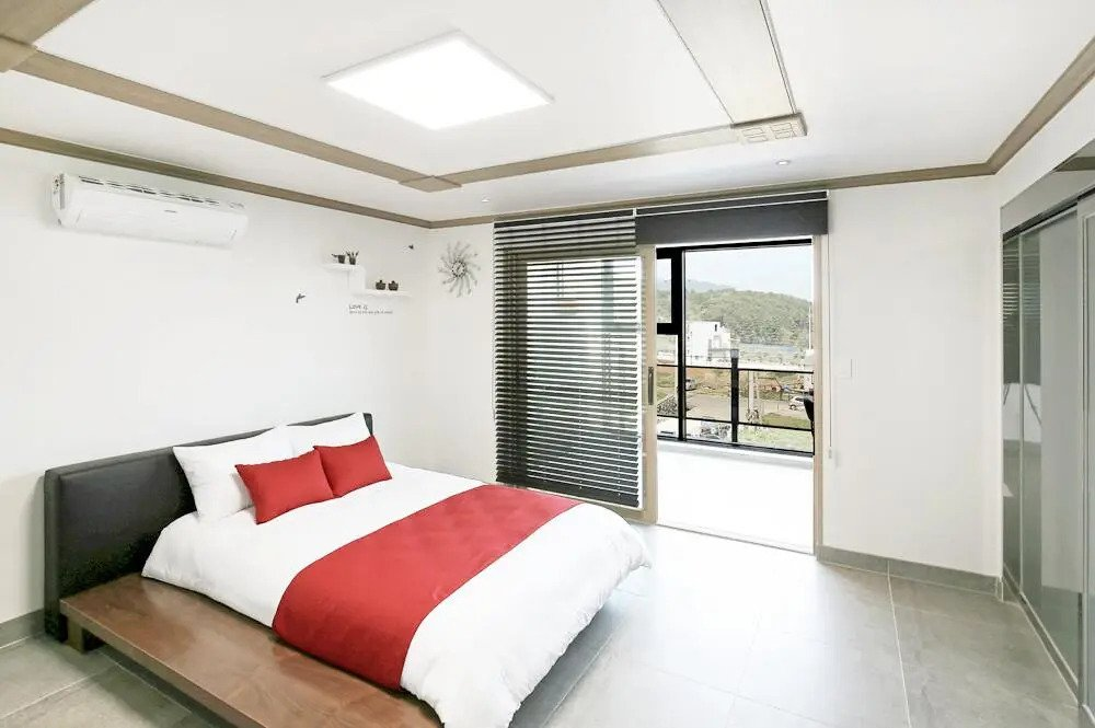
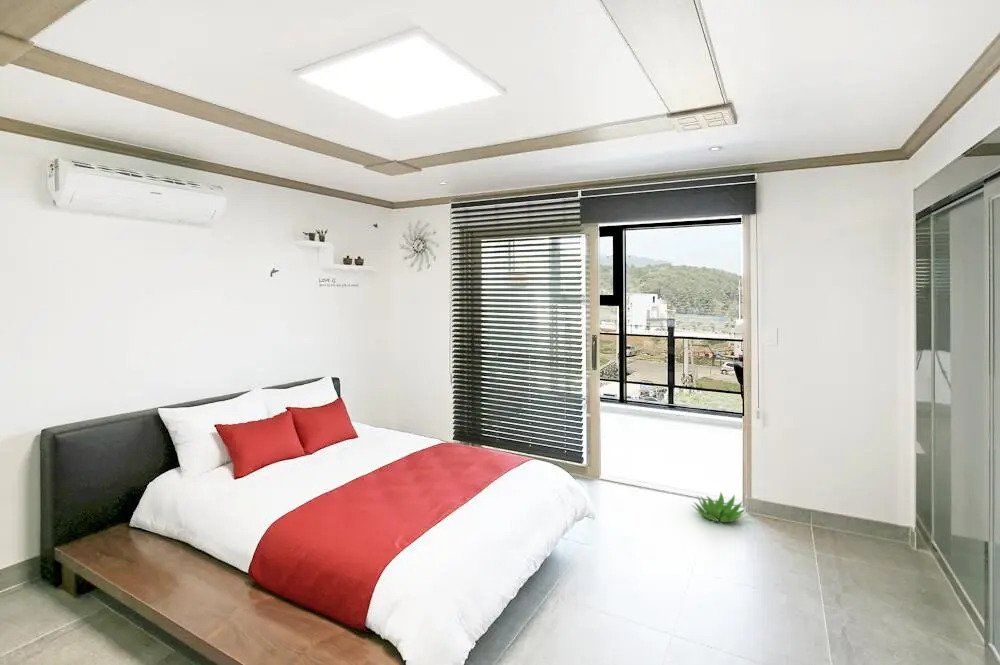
+ decorative plant (718, 507)
